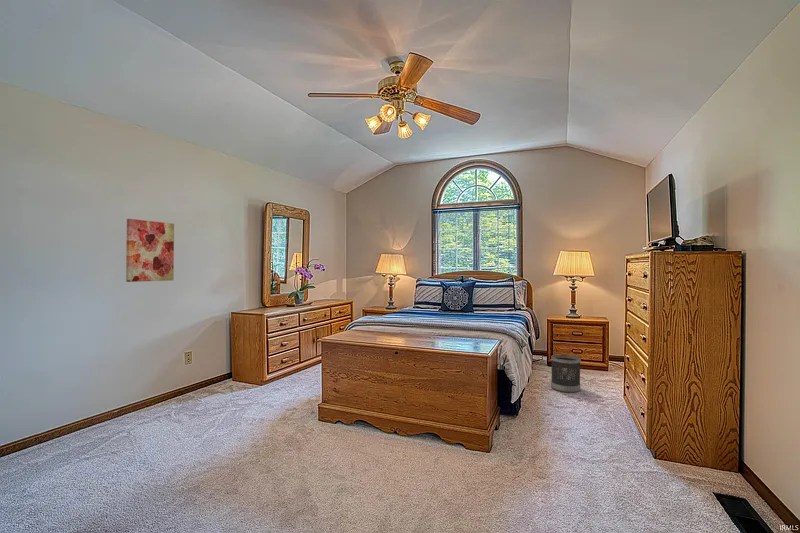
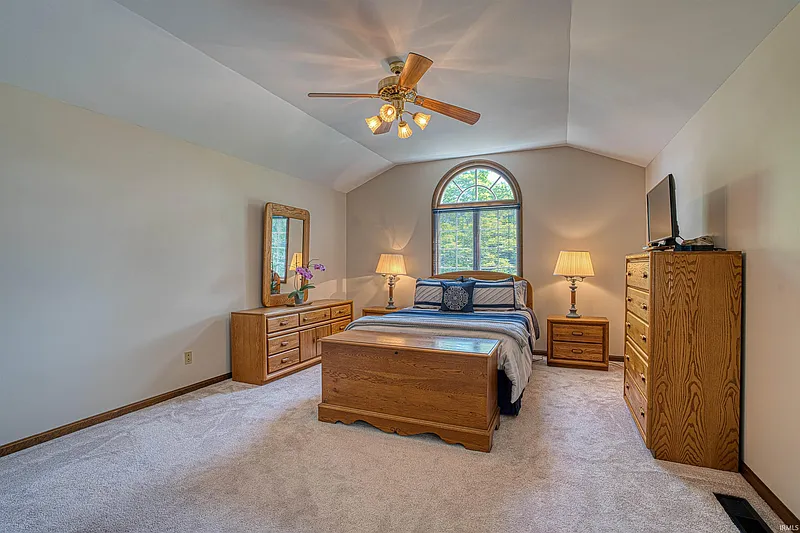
- wastebasket (565, 372)
- wall art (151, 251)
